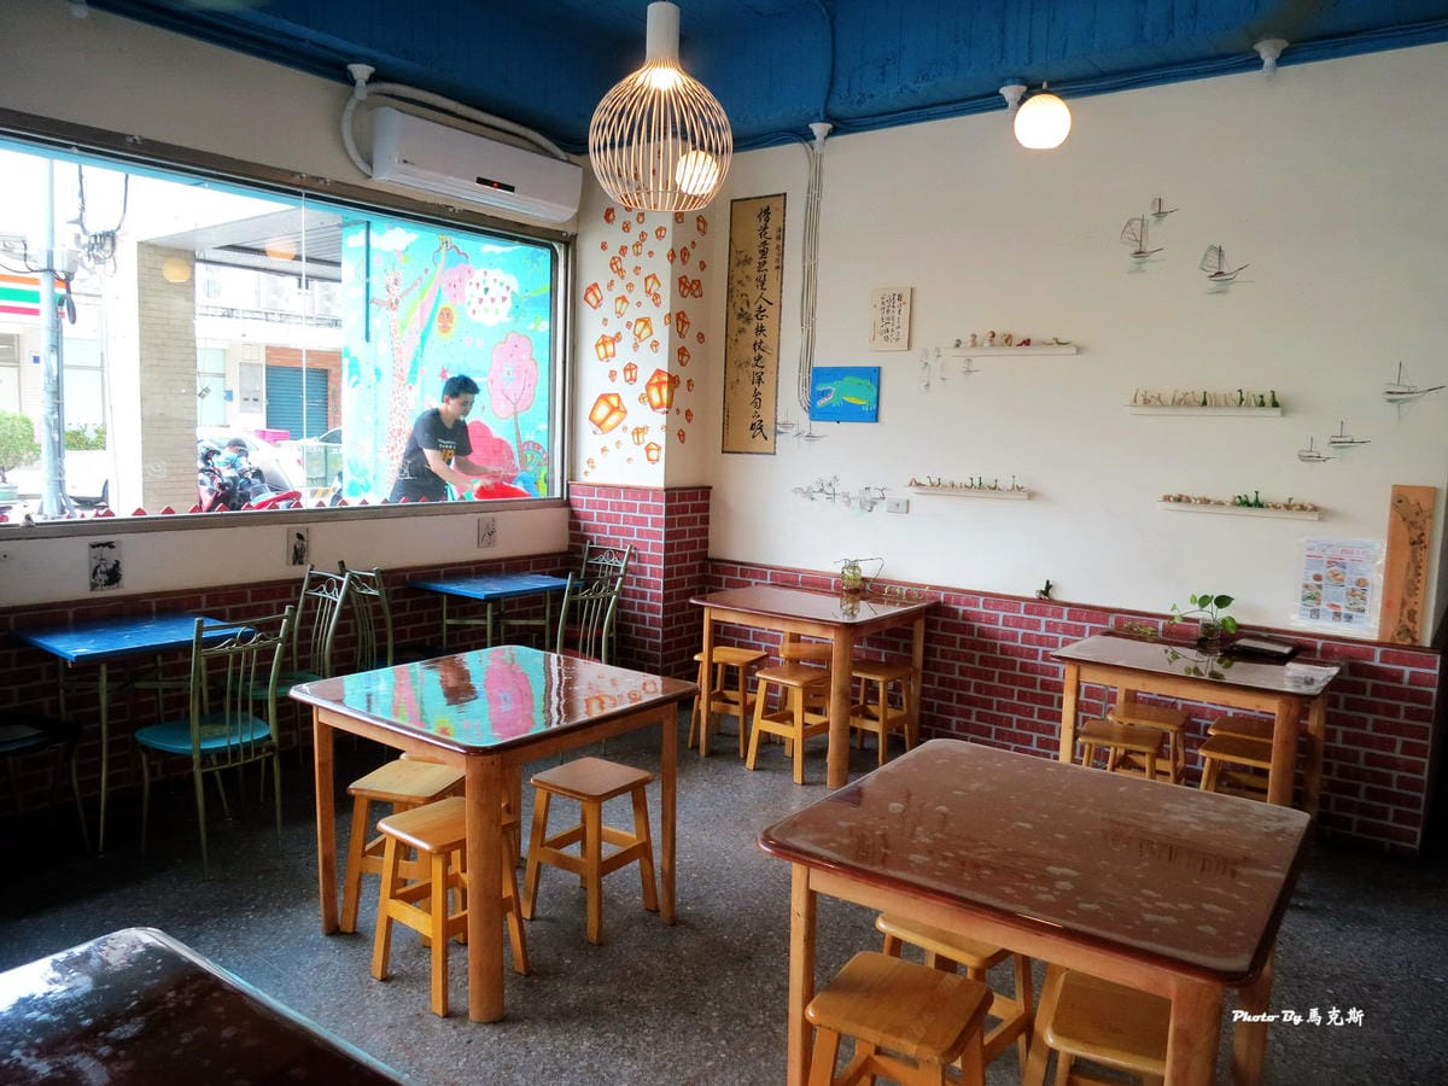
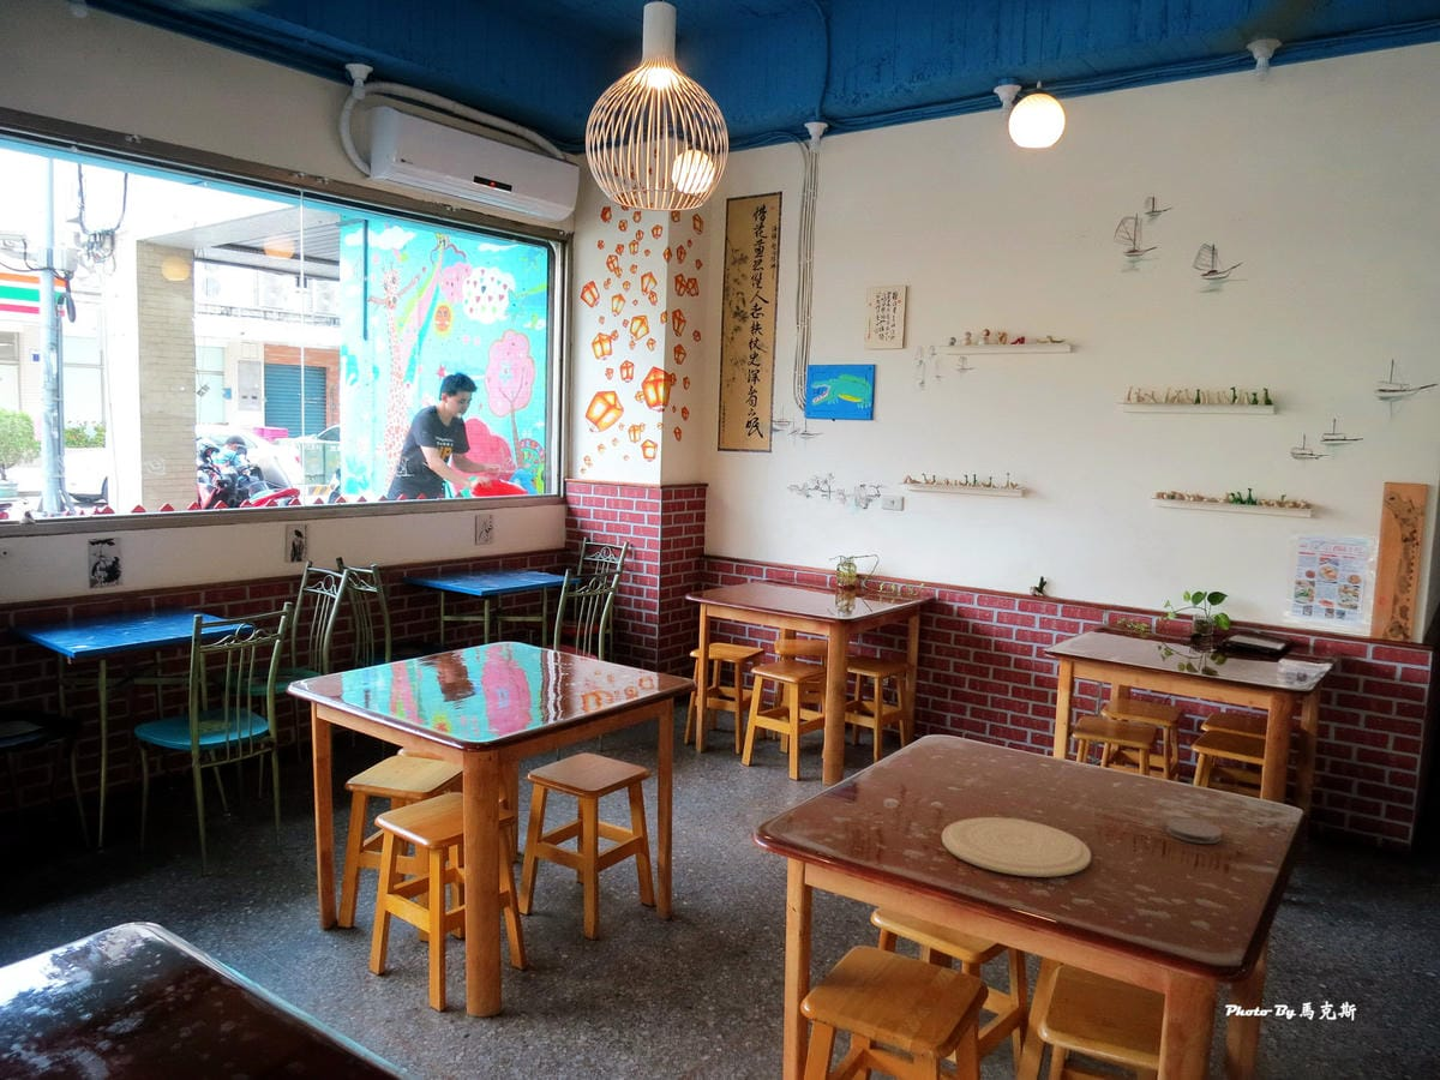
+ plate (1014, 844)
+ coaster (1193, 830)
